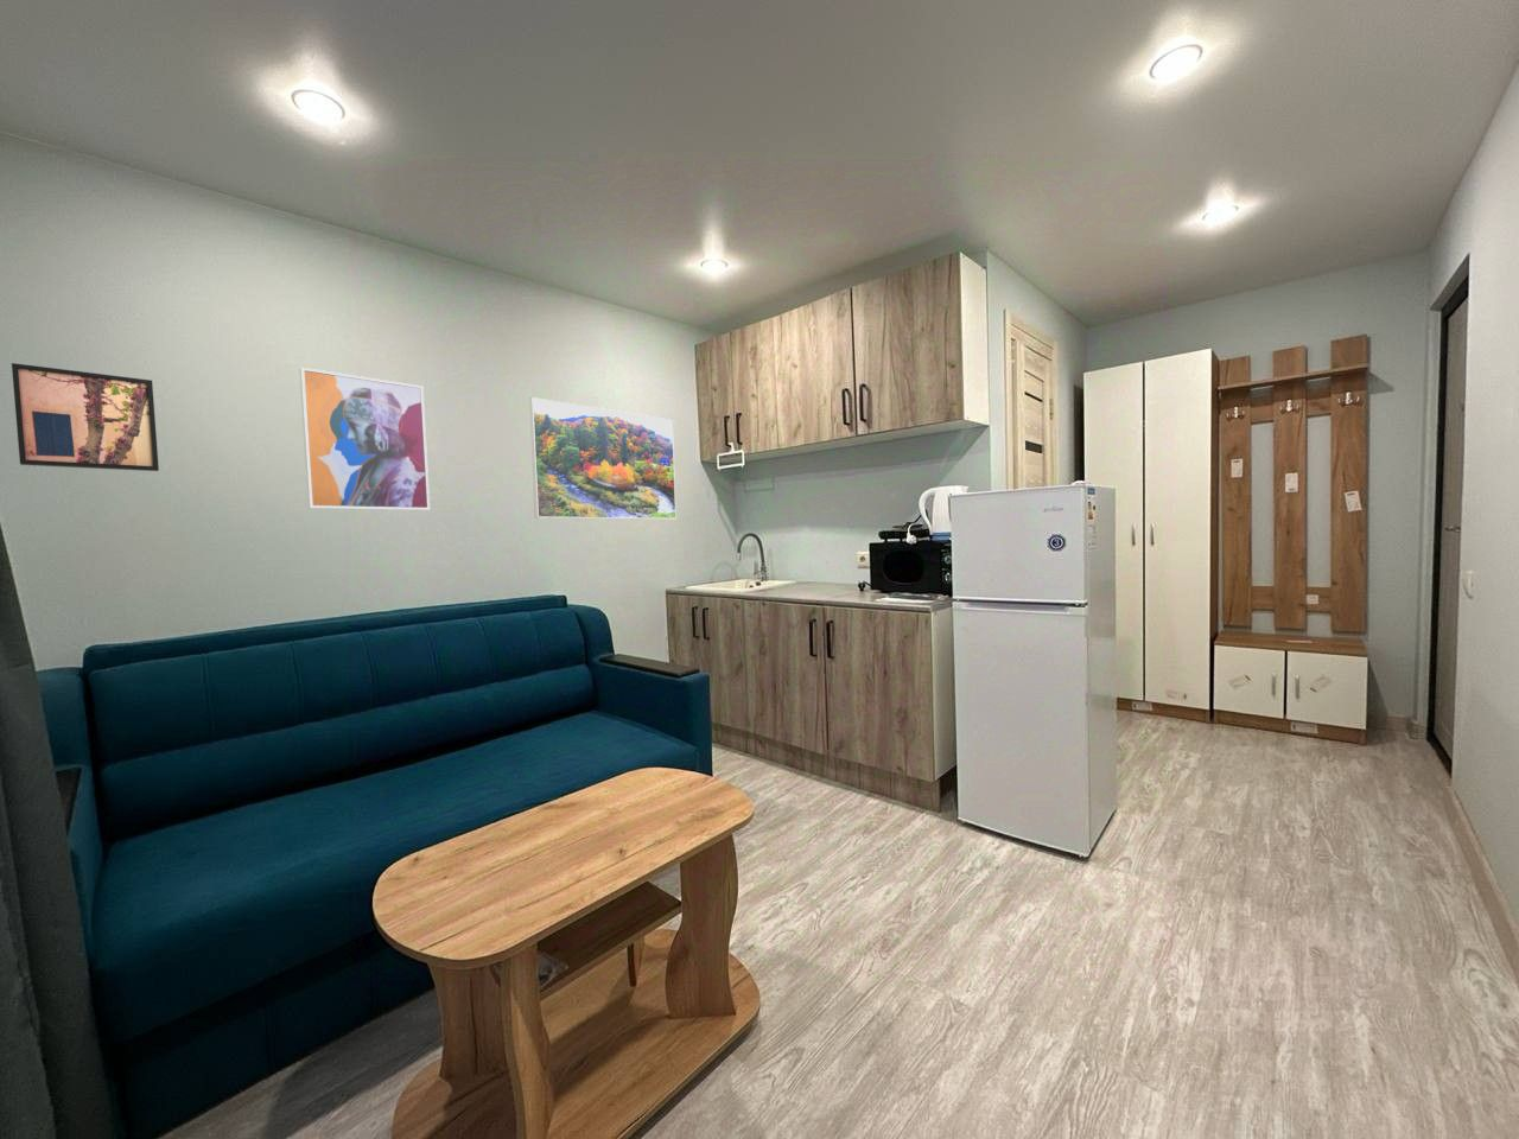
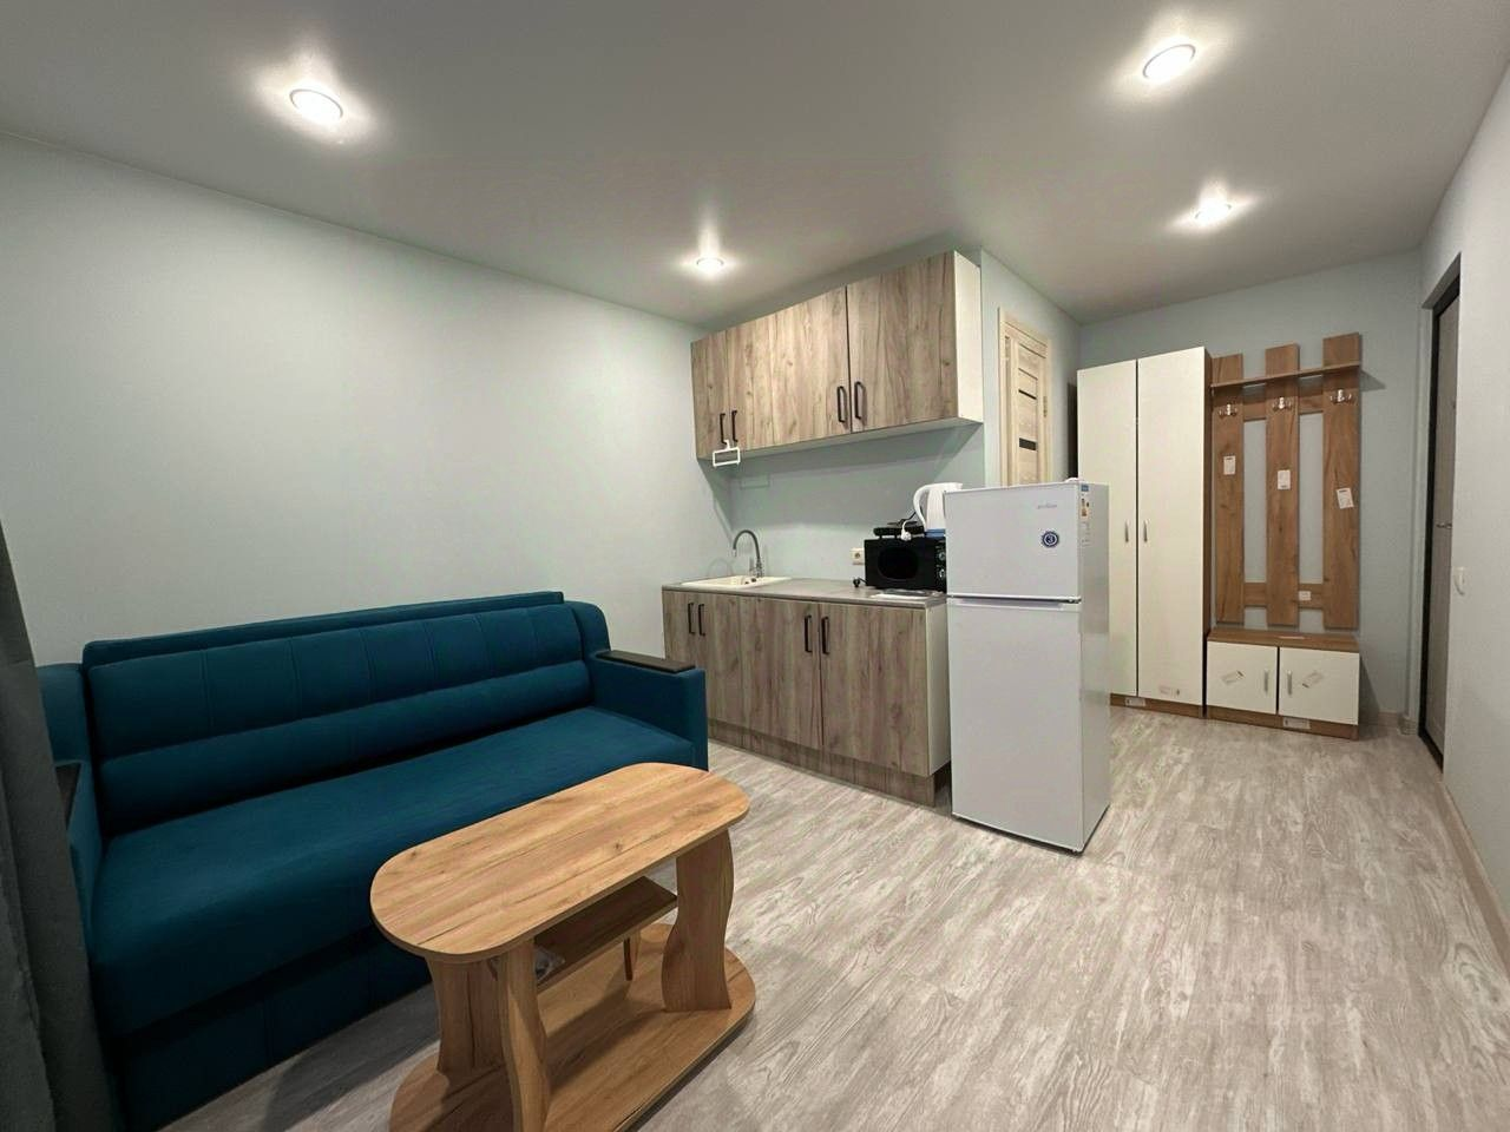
- wall art (89, 420)
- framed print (609, 464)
- wall art (368, 444)
